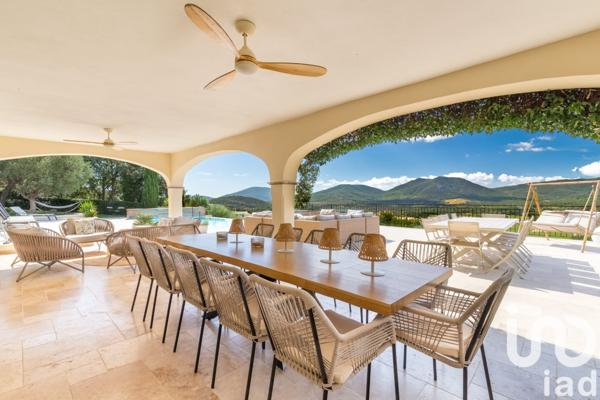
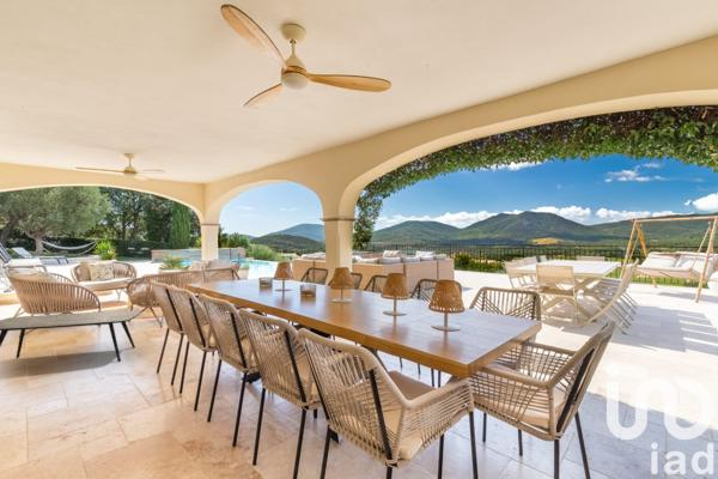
+ coffee table (67, 326)
